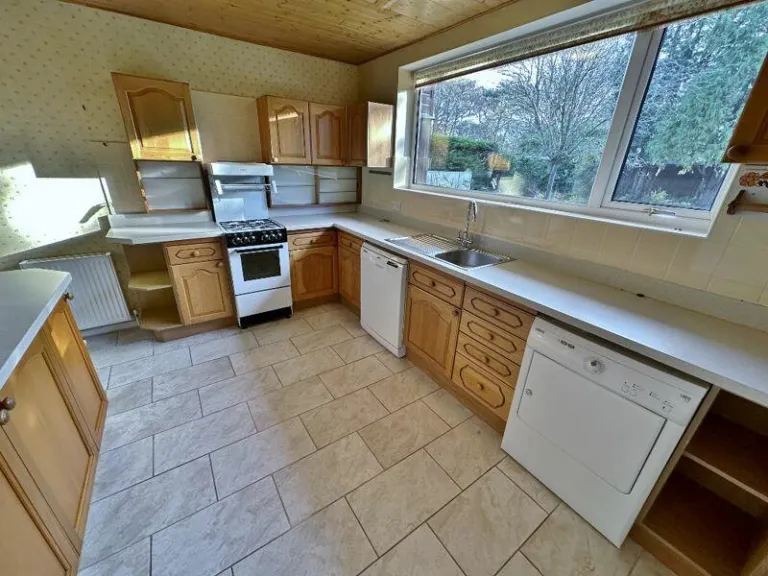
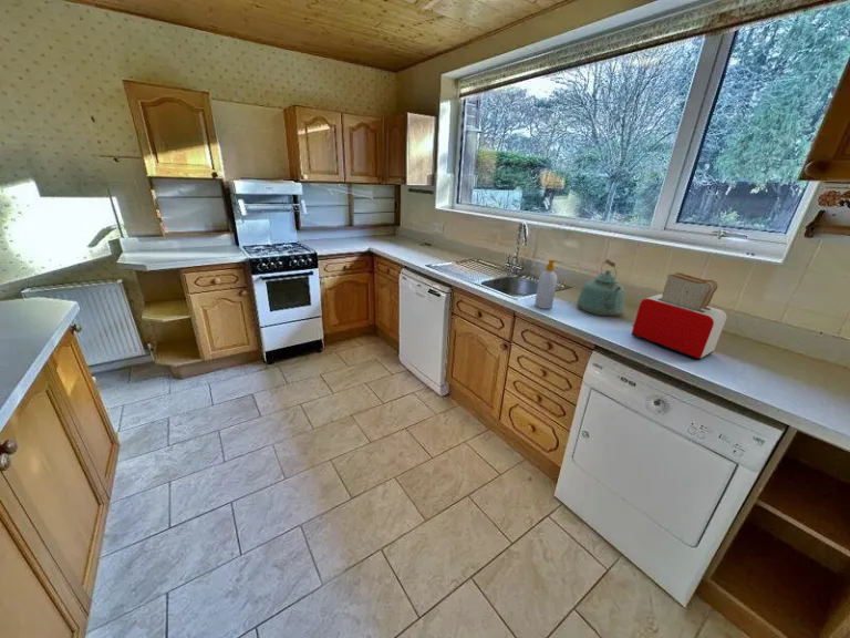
+ toaster (677, 311)
+ soap bottle (548, 284)
+ kettle (605, 287)
